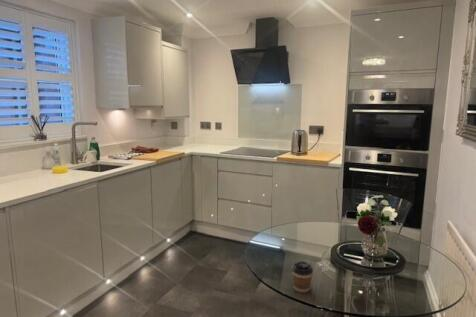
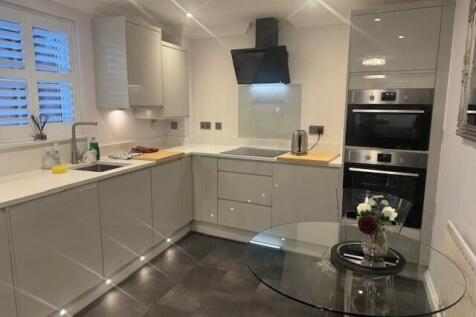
- coffee cup (302, 275)
